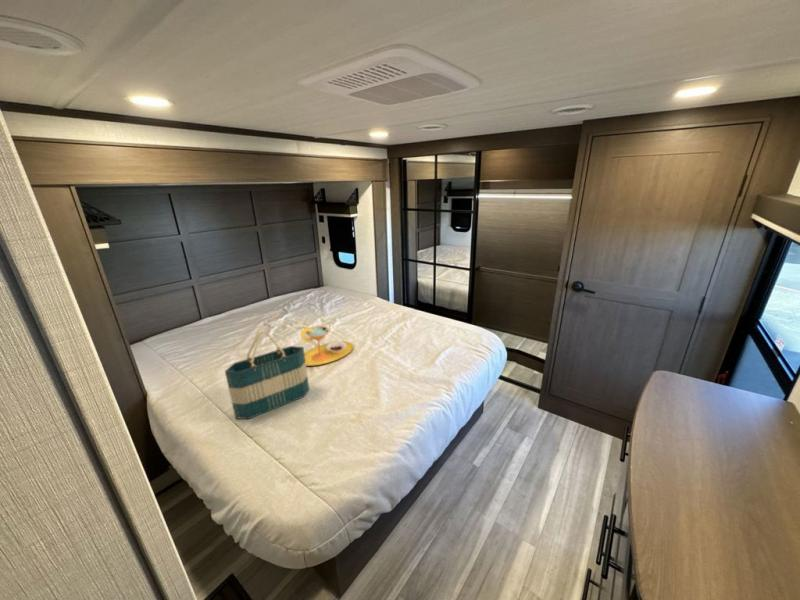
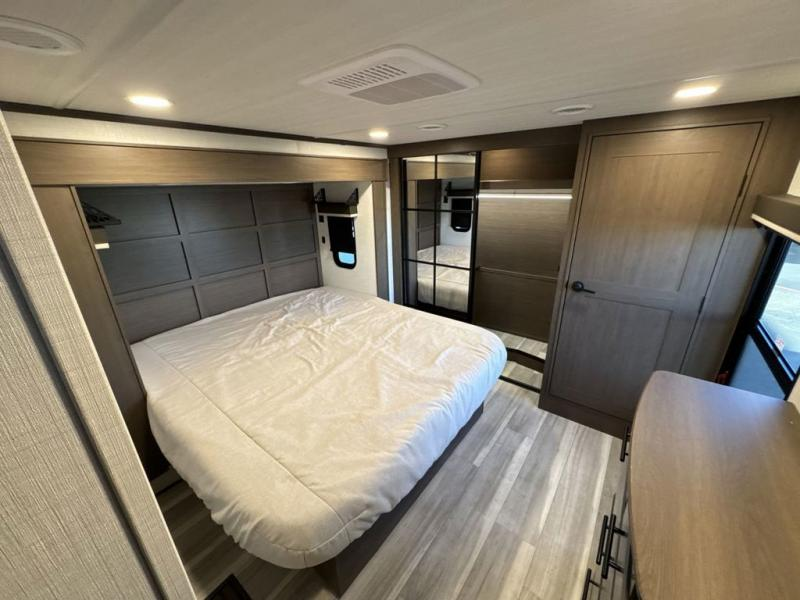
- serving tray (322, 338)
- tote bag (268, 368)
